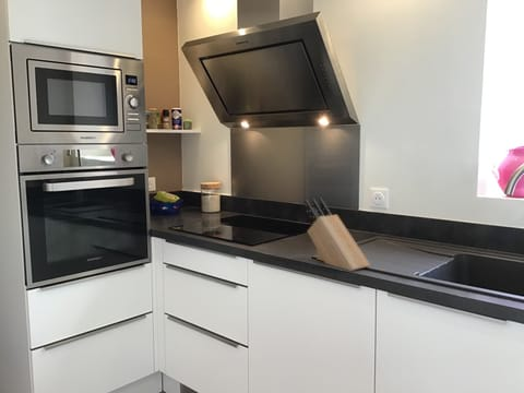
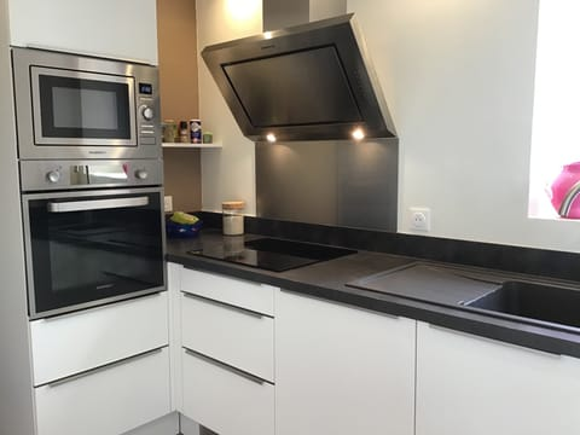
- knife block (333, 231)
